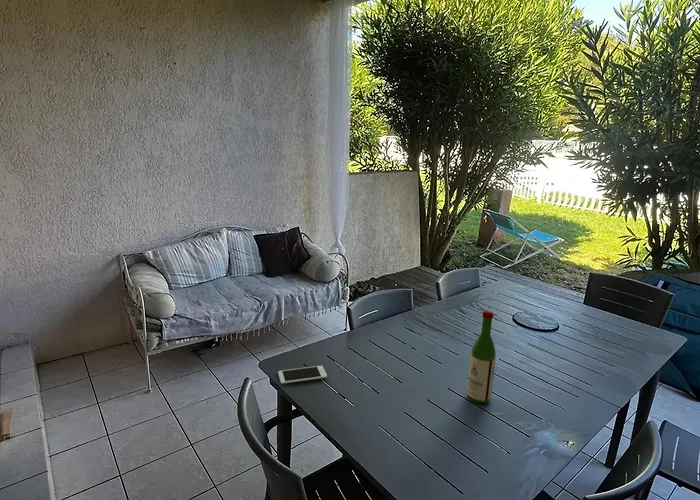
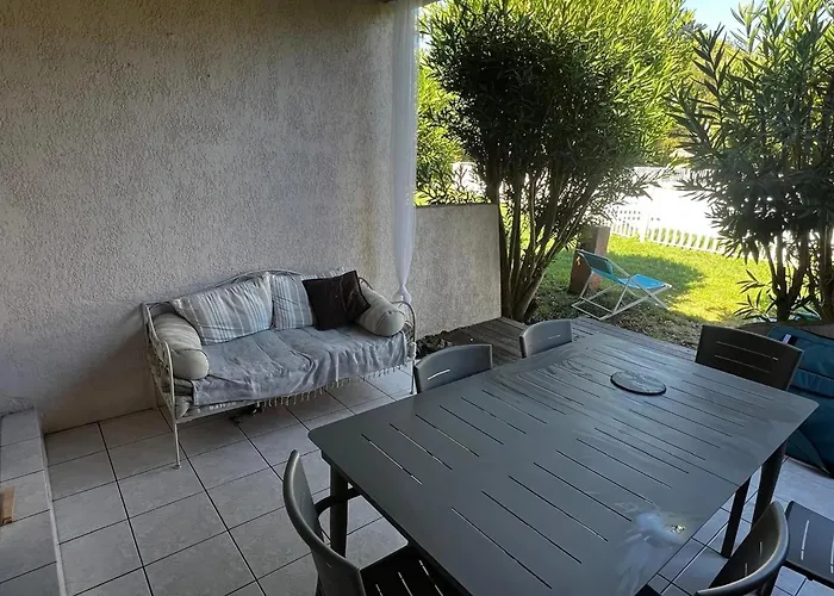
- cell phone (302, 374)
- wine bottle (483, 355)
